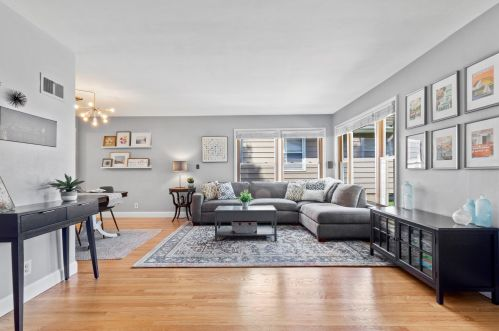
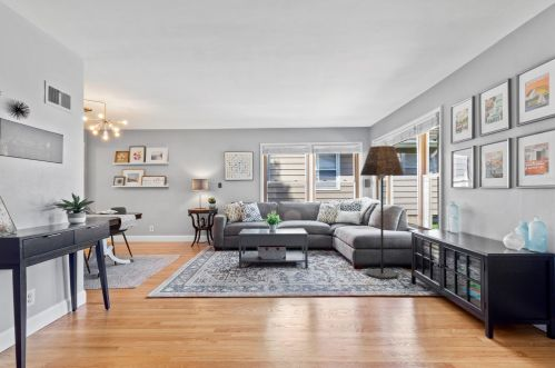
+ floor lamp (381, 210)
